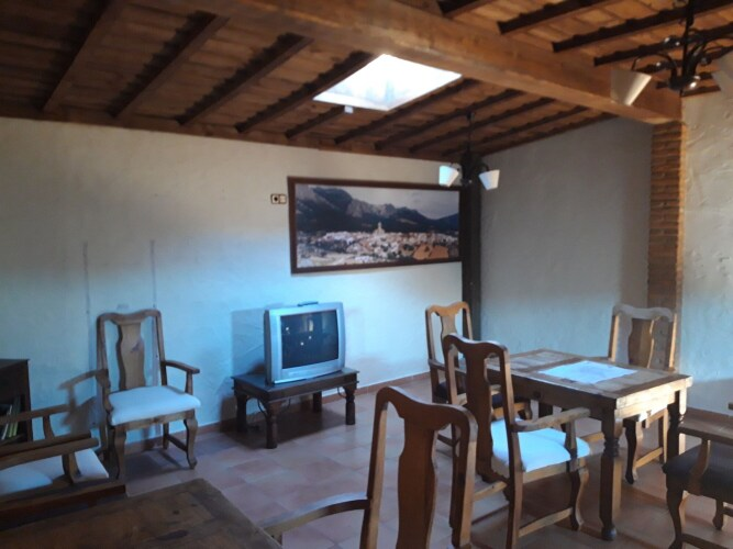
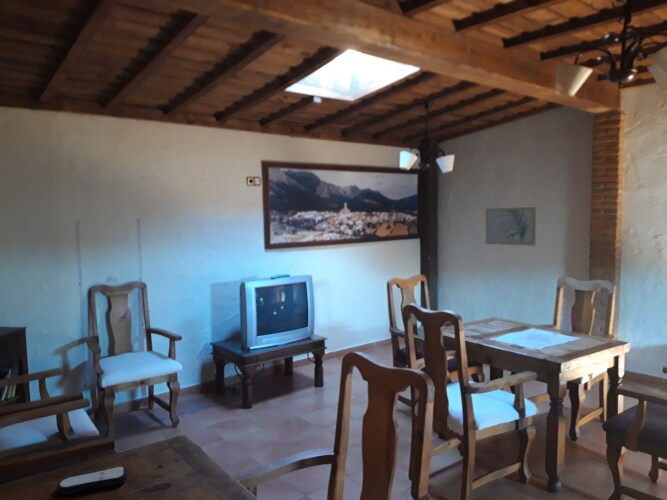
+ wall art (509, 226)
+ remote control (93, 480)
